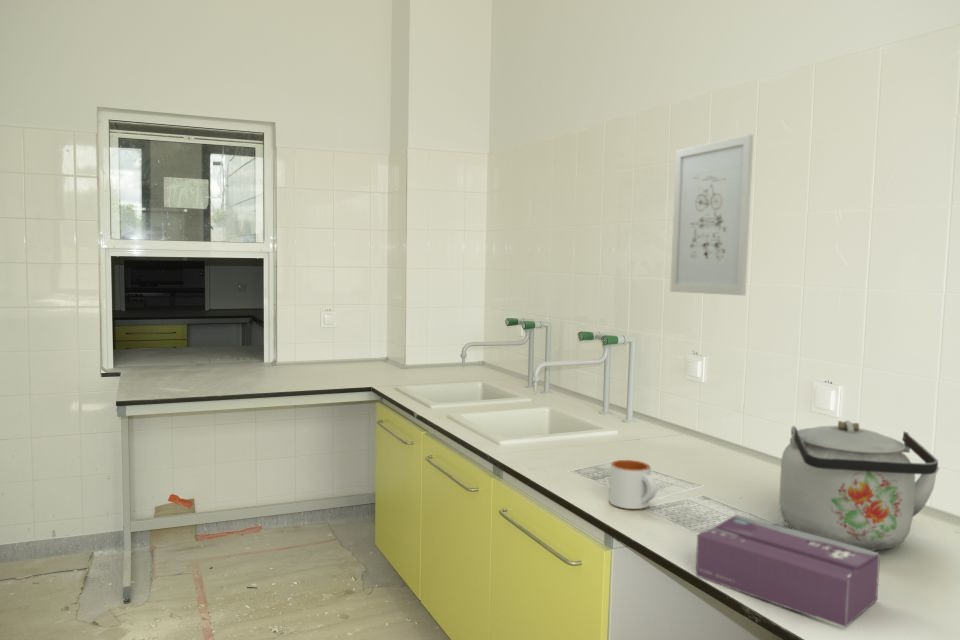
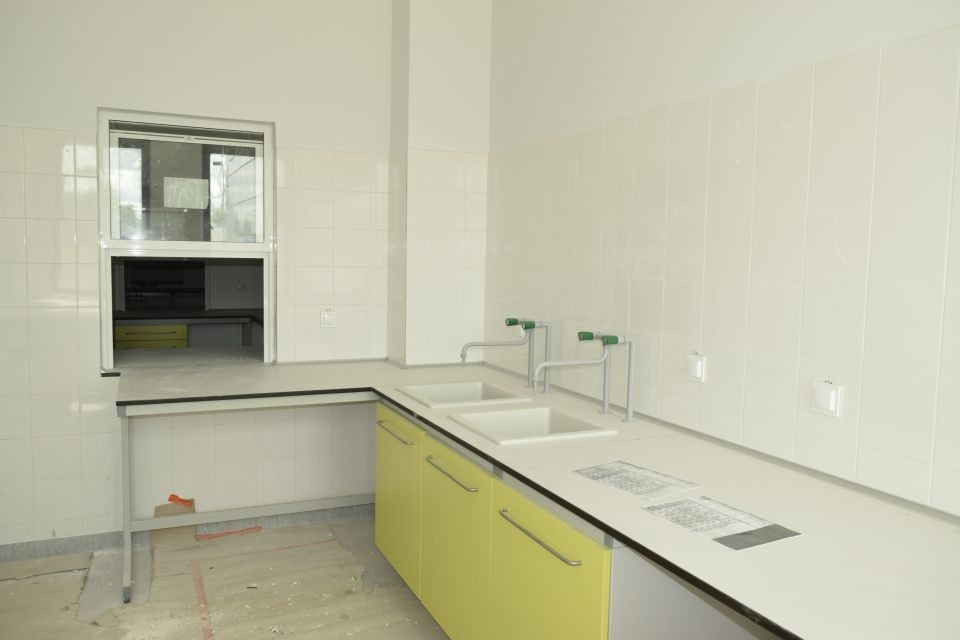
- kettle (861, 480)
- wall art (708, 218)
- tissue box (784, 564)
- mug (634, 485)
